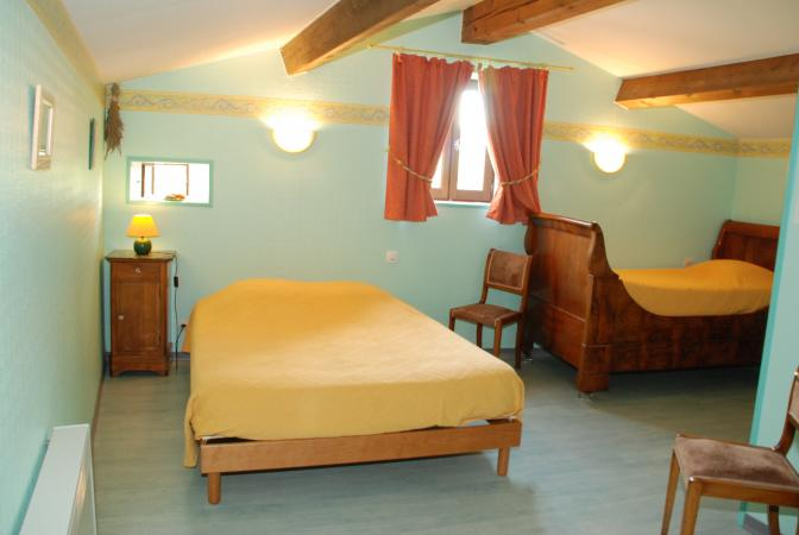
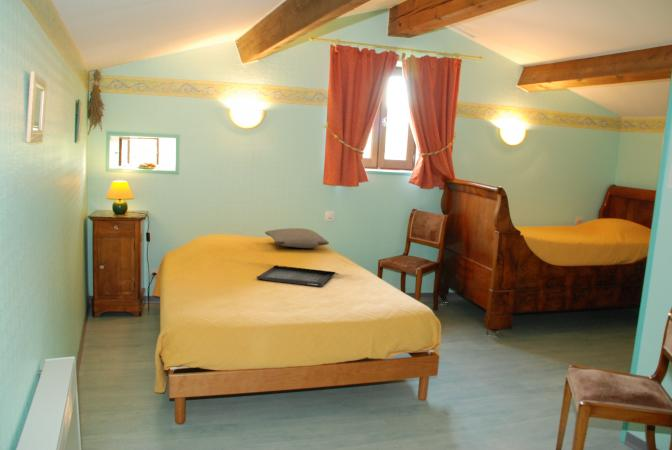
+ pillow (295, 238)
+ serving tray (297, 275)
